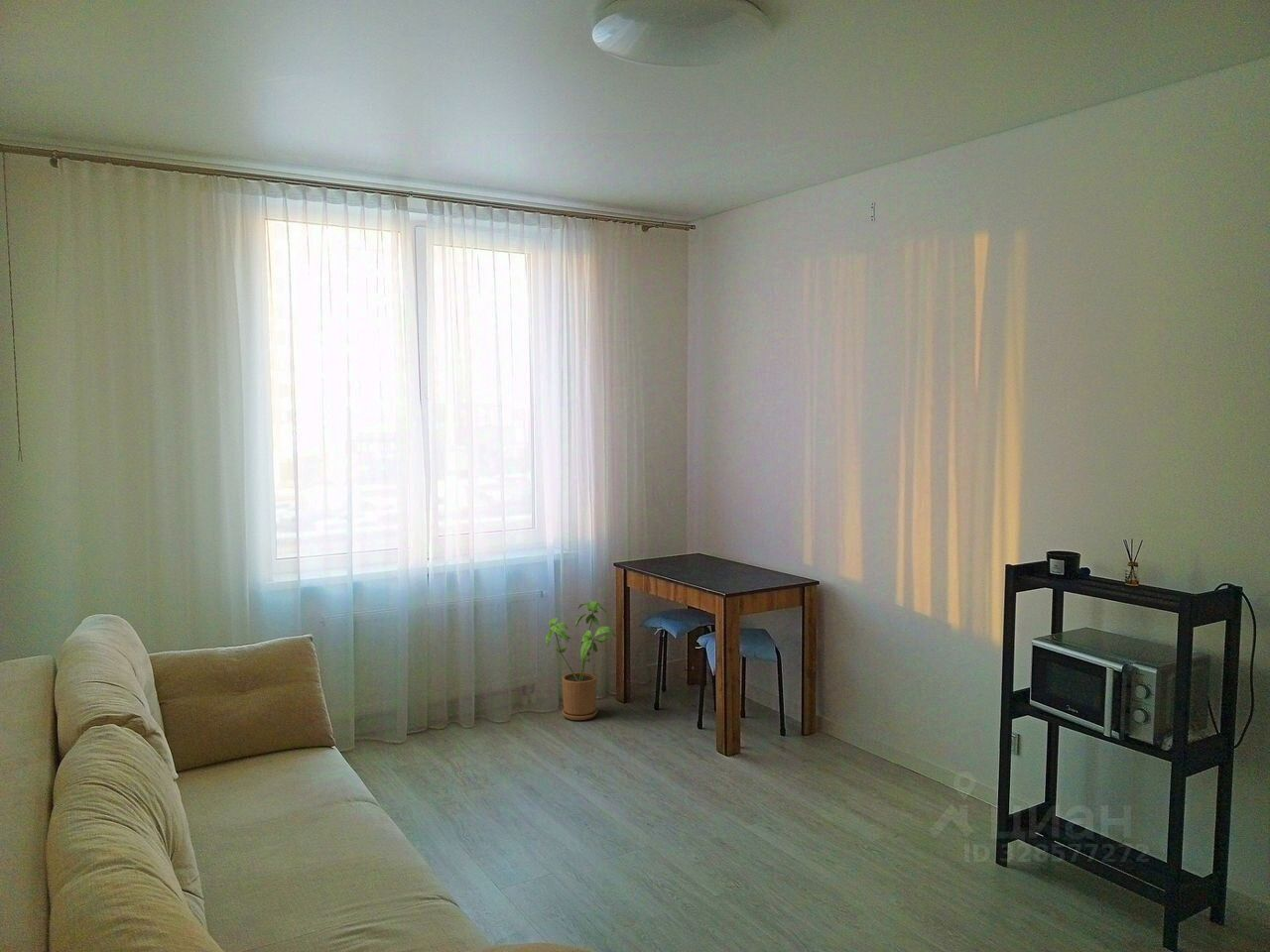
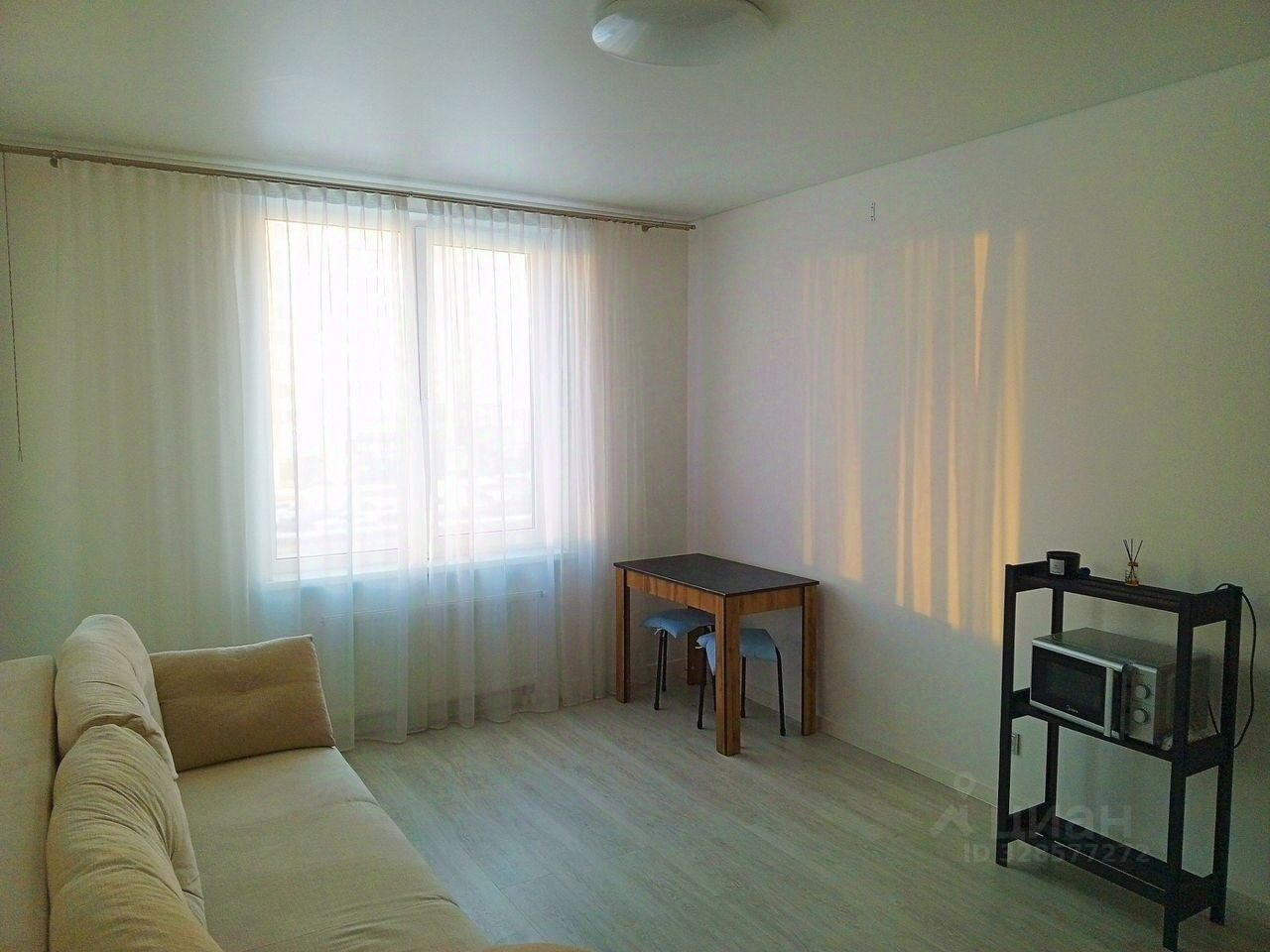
- house plant (584, 659)
